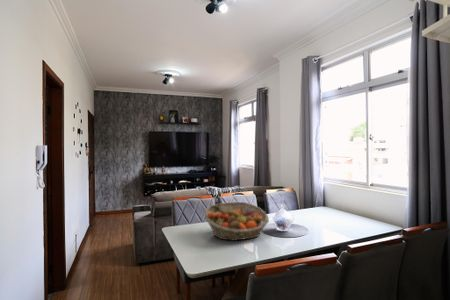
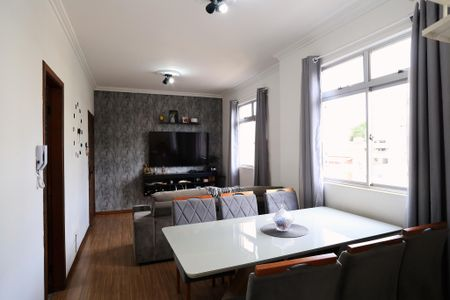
- fruit basket (236, 220)
